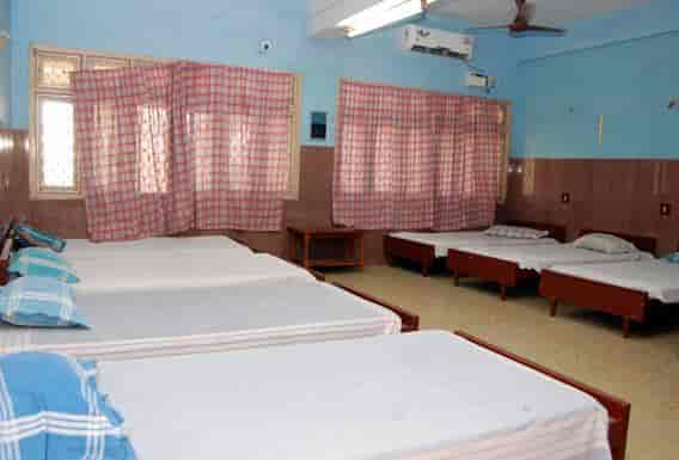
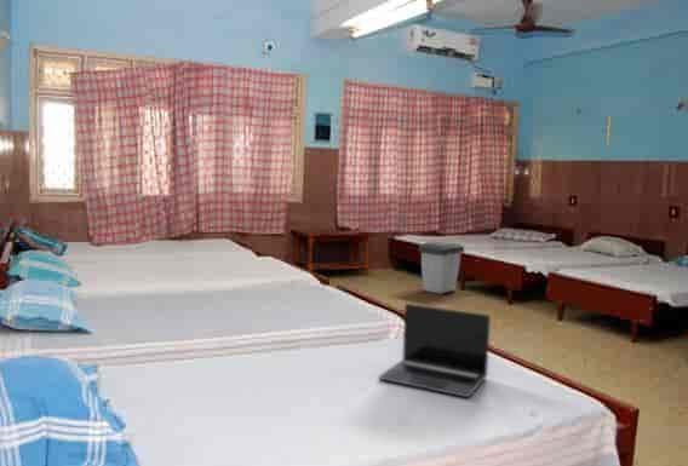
+ trash can (441, 266)
+ laptop (434, 346)
